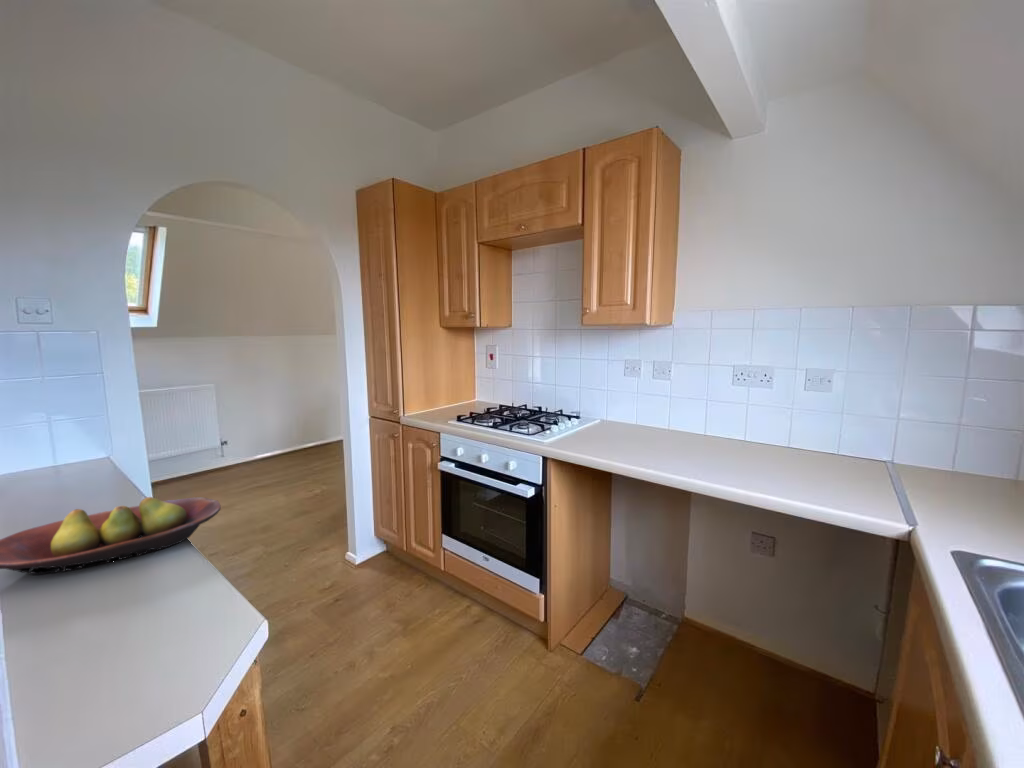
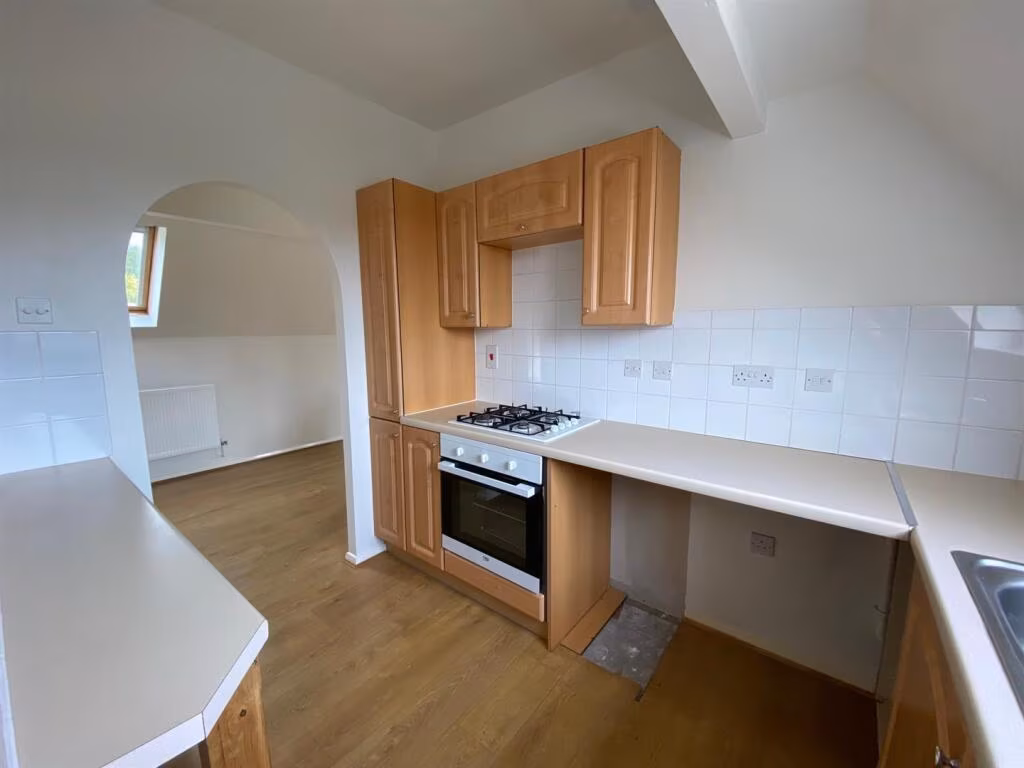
- fruit bowl (114, 527)
